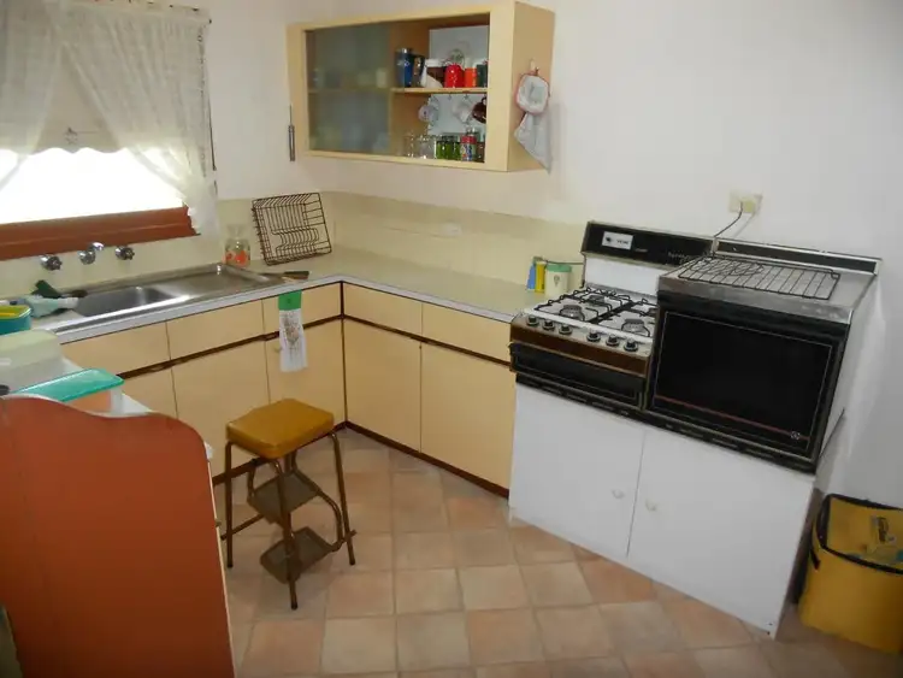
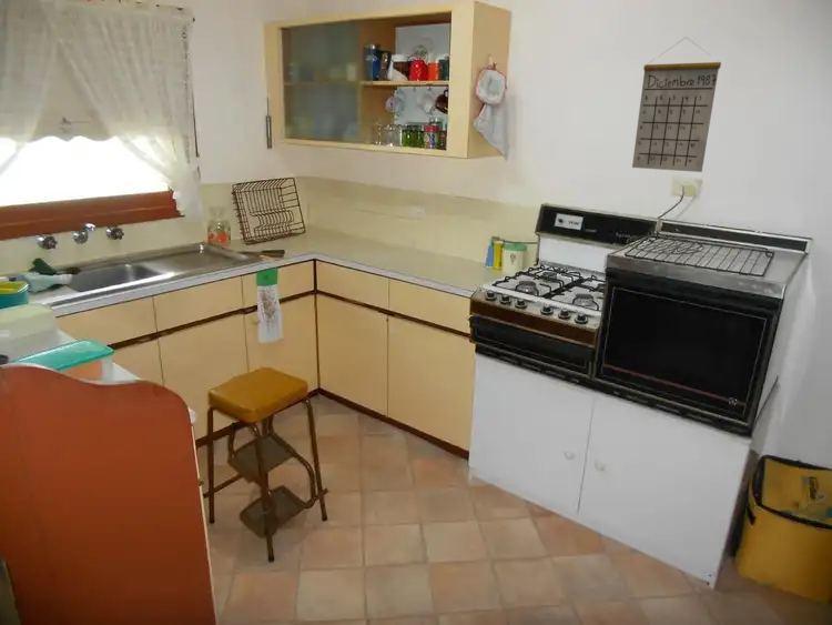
+ calendar (674, 104)
